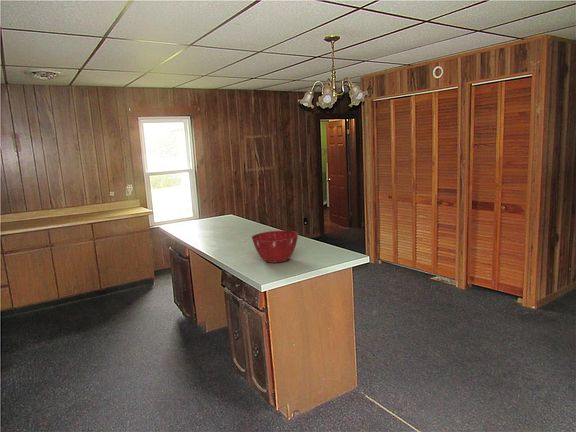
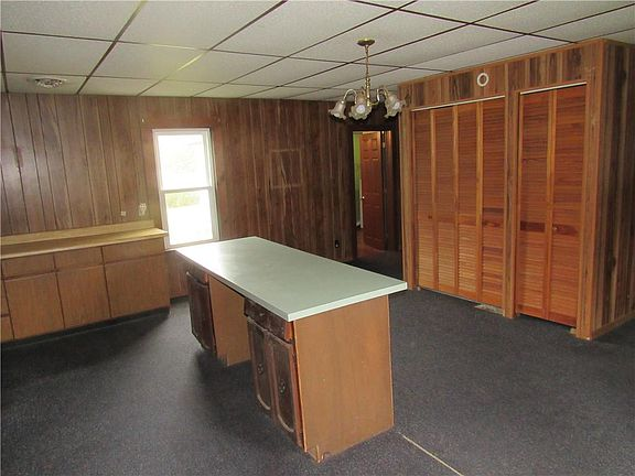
- mixing bowl (275, 247)
